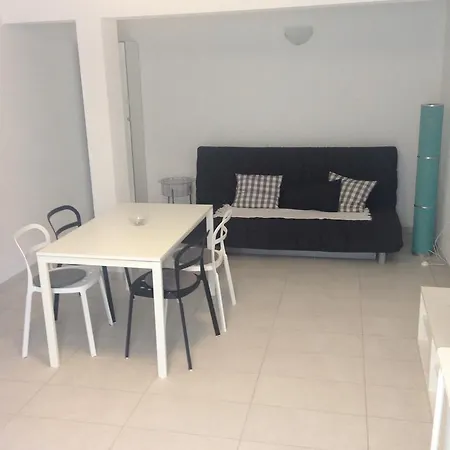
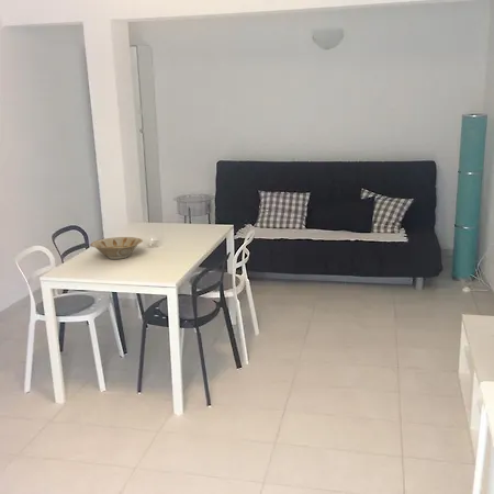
+ bowl (116, 249)
